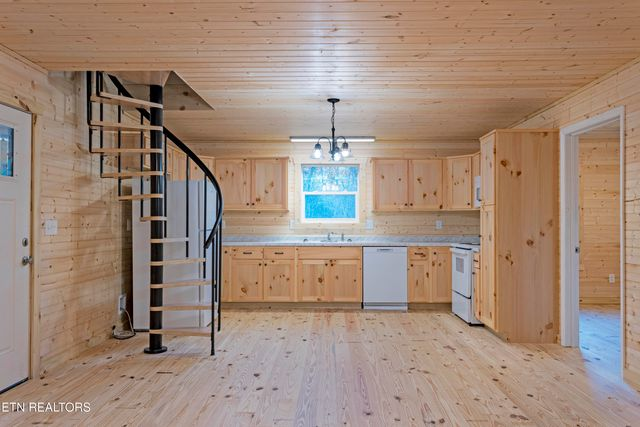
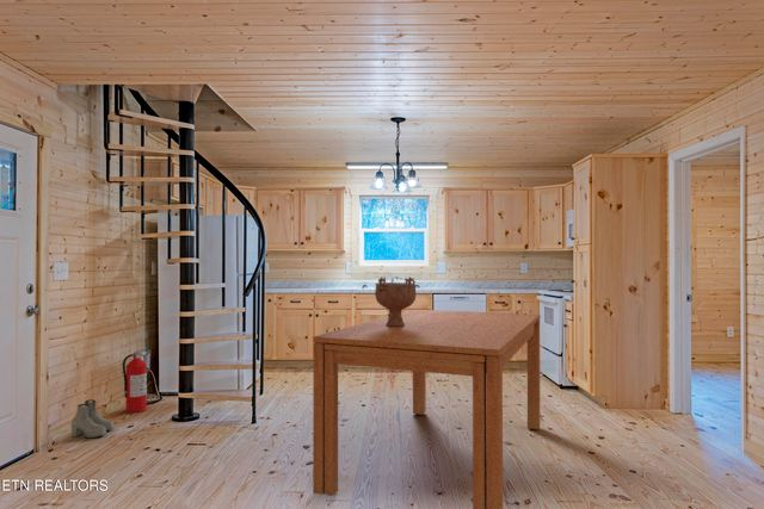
+ dining table (446, 373)
+ boots (92, 417)
+ decorative bowl (395, 300)
+ fire extinguisher (136, 379)
